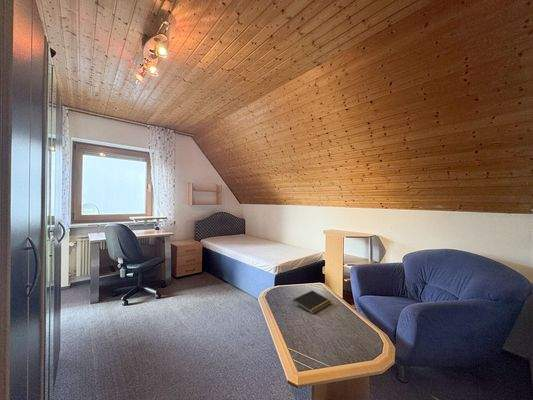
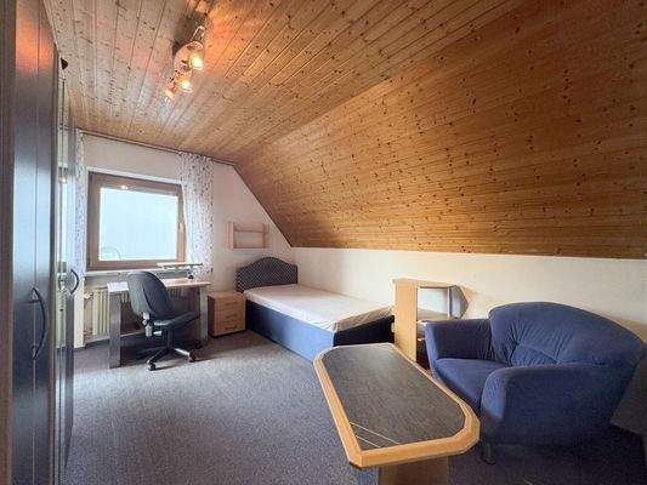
- notepad (312, 301)
